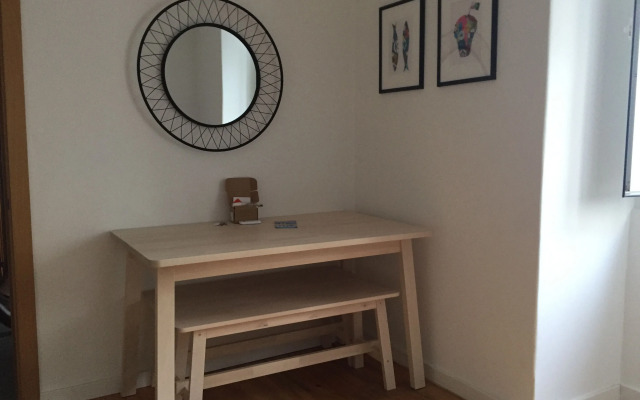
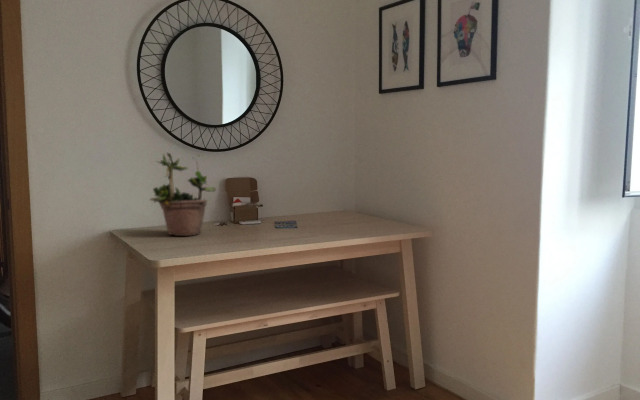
+ potted plant (181, 192)
